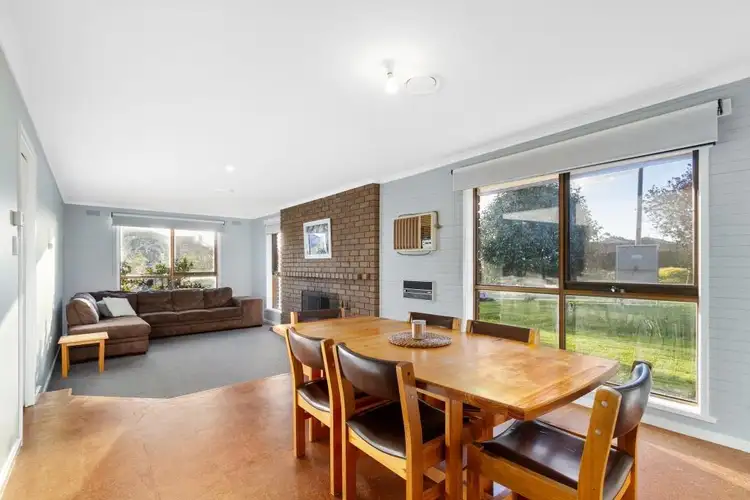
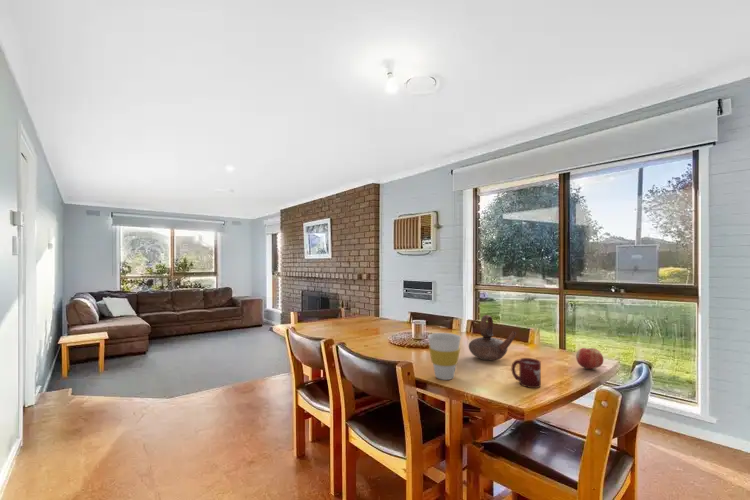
+ cup (444, 356)
+ teapot (493, 338)
+ fruit (589, 358)
+ cup (525, 371)
